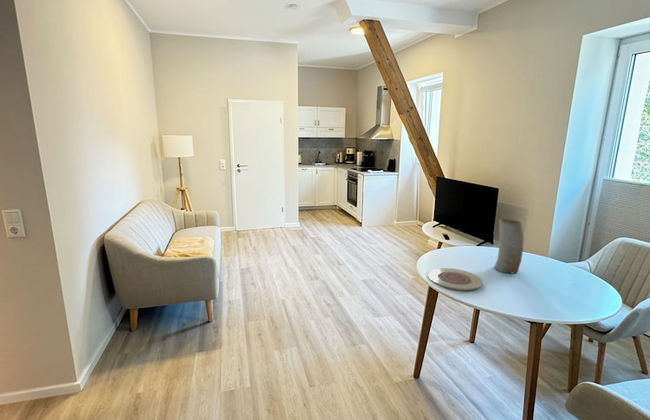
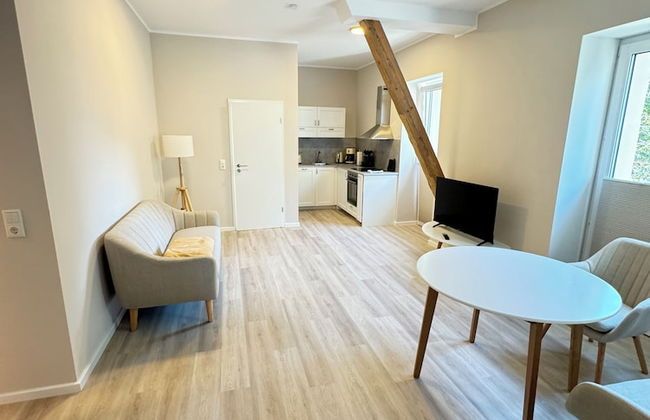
- vase (509, 245)
- plate (454, 278)
